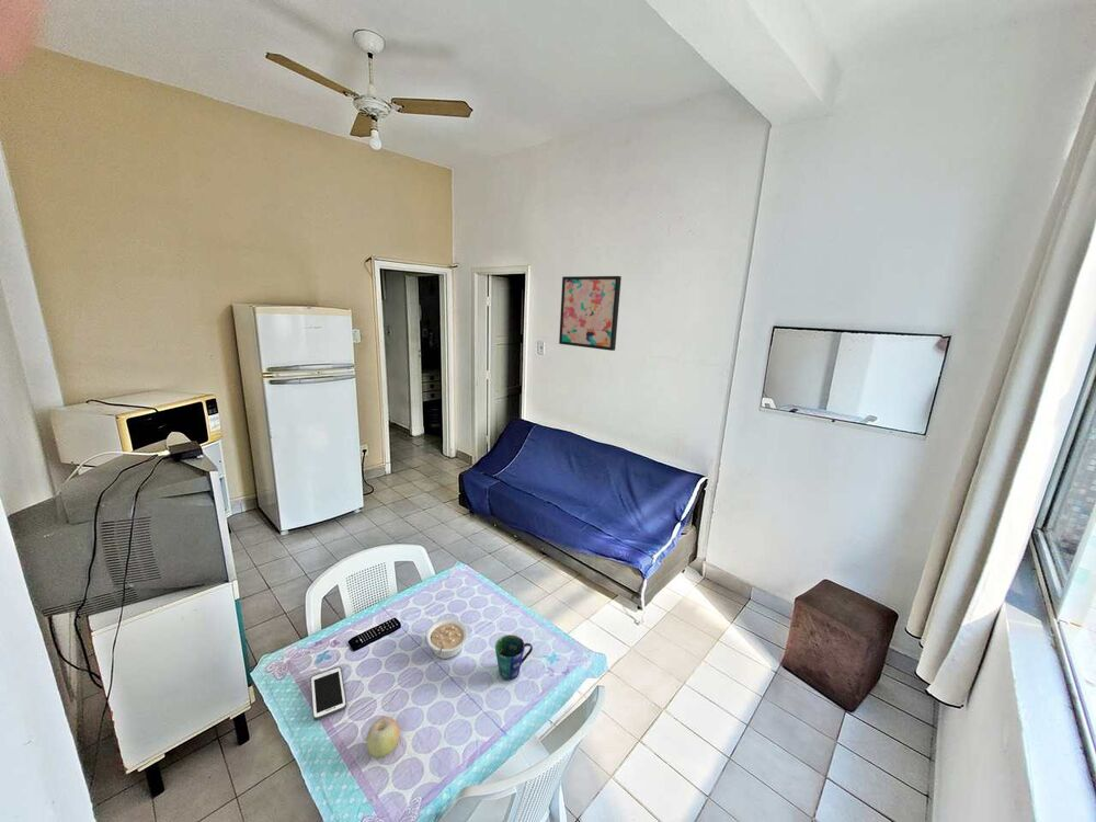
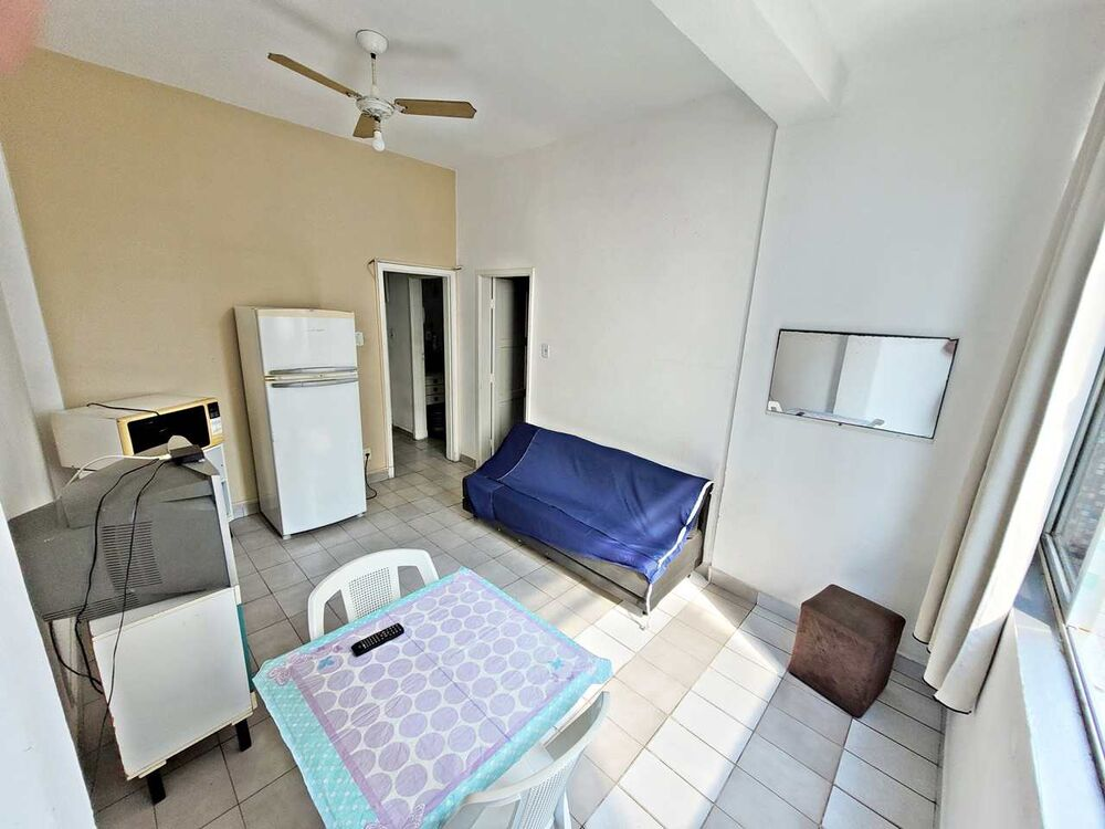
- cell phone (328, 692)
- cup (513, 658)
- legume (447, 640)
- fruit (383, 734)
- wall art (587, 312)
